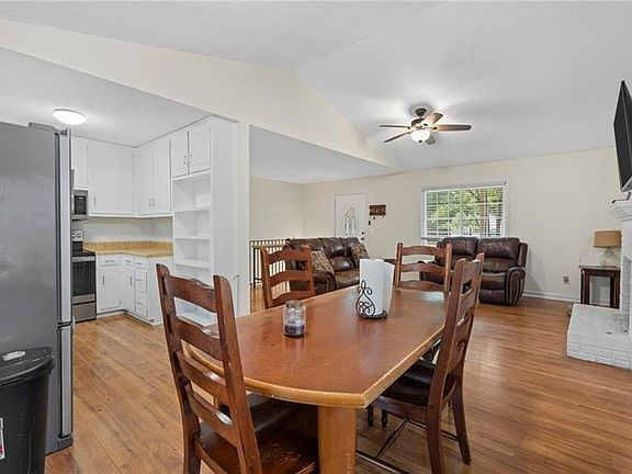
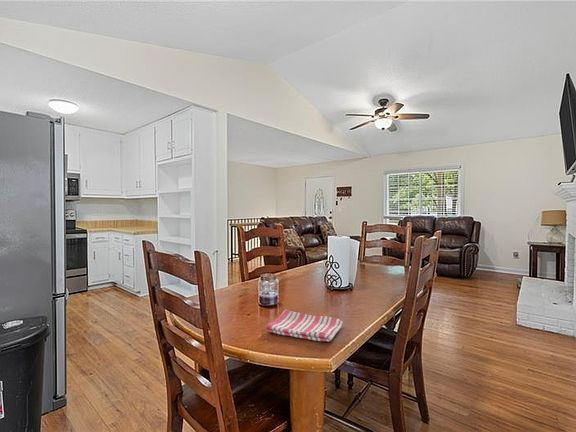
+ dish towel (305, 324)
